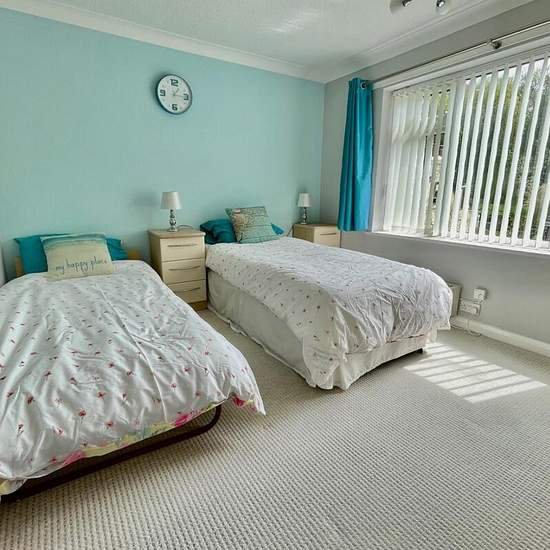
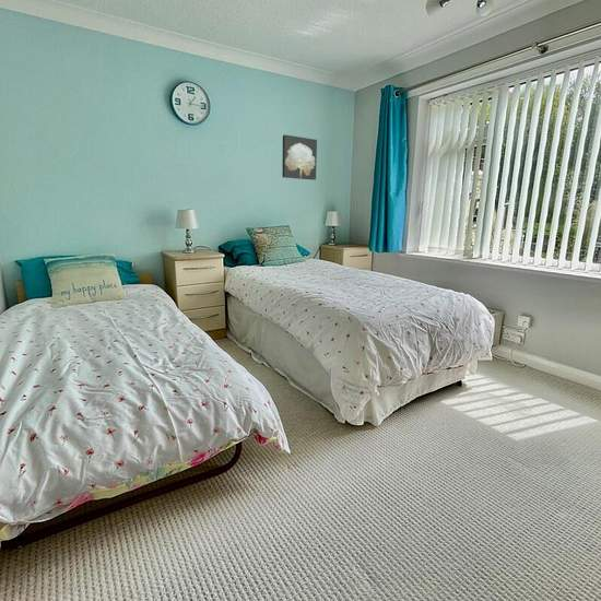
+ wall art (299, 157)
